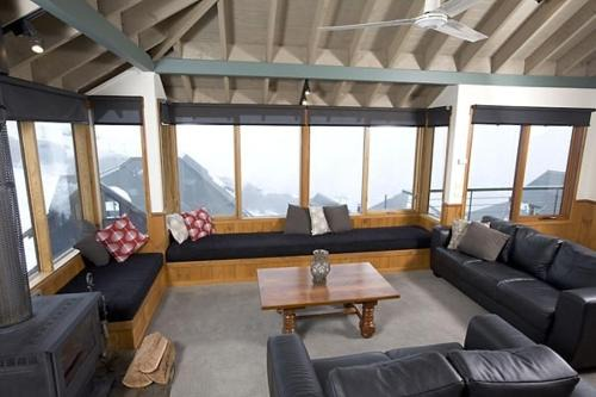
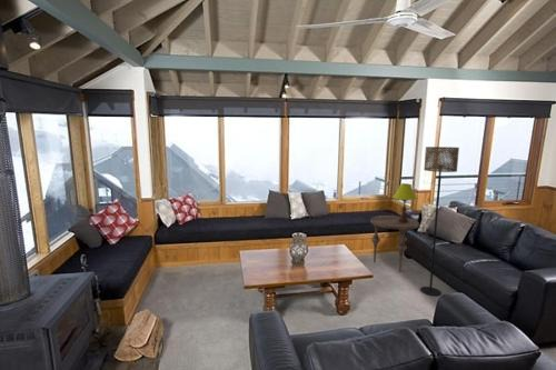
+ table lamp (404, 202)
+ floor lamp (436, 221)
+ side table (397, 246)
